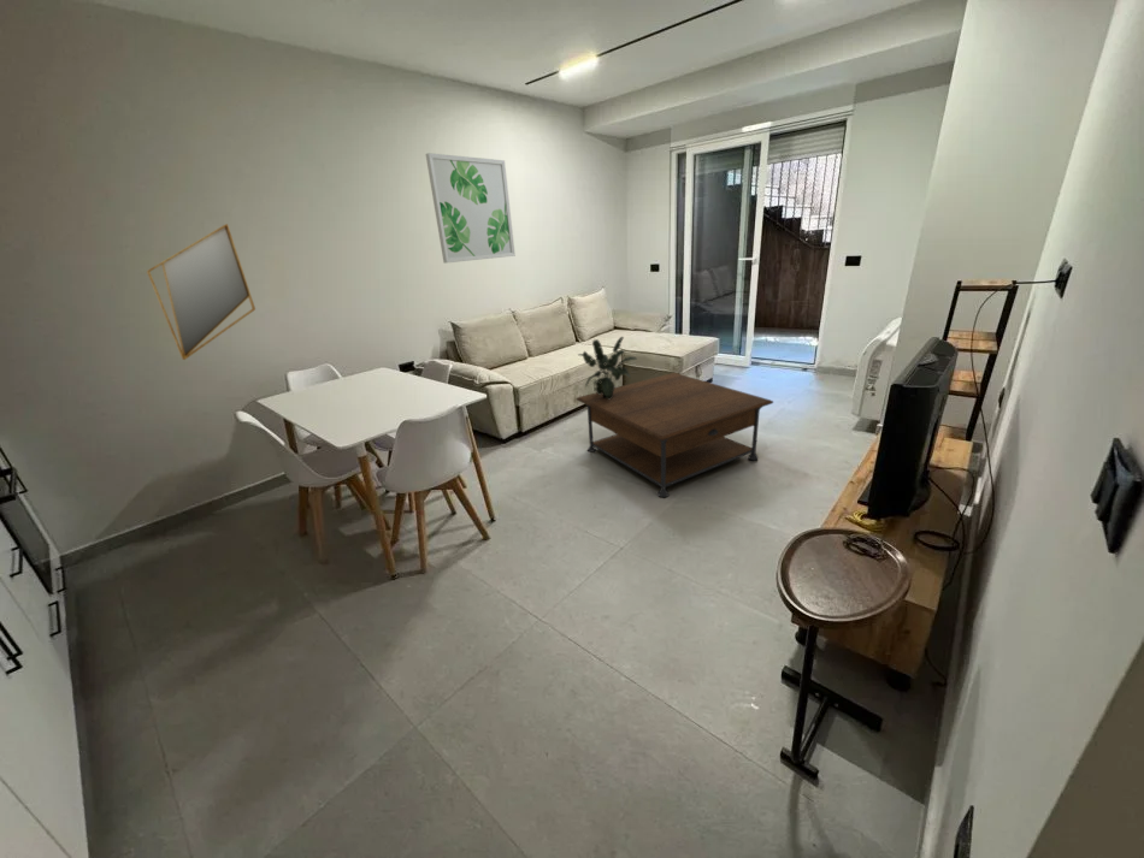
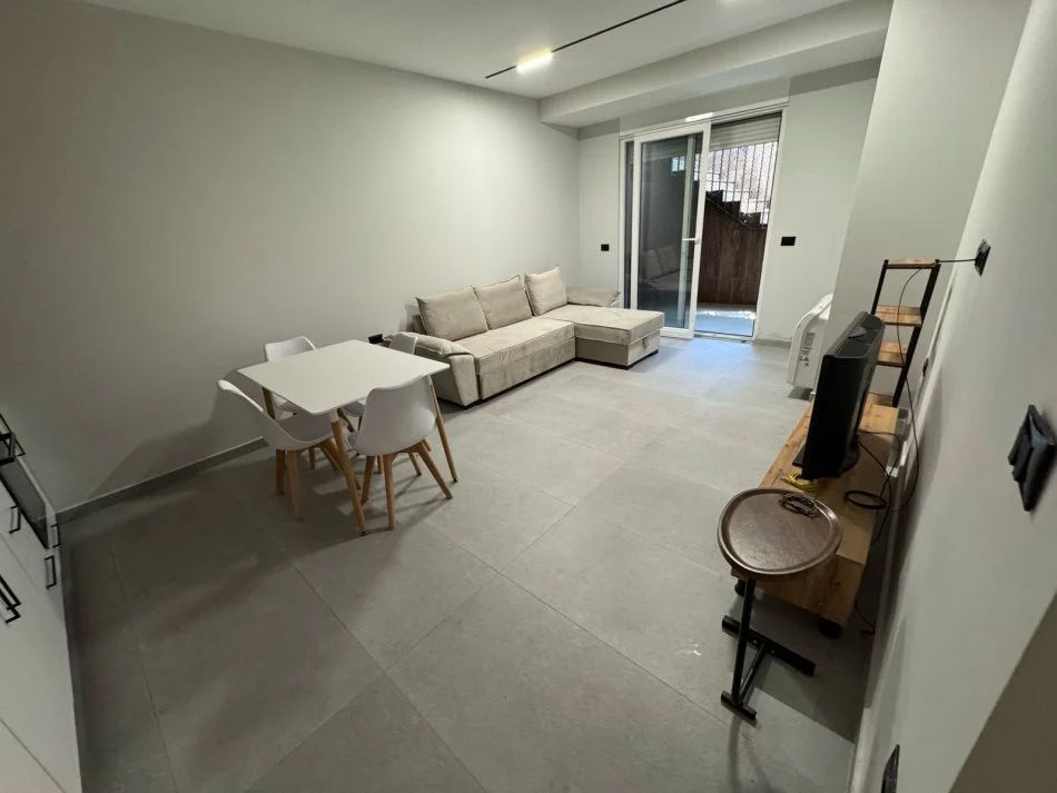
- potted plant (608, 368)
- home mirror (205, 291)
- wall art (474, 209)
- coffee table (668, 426)
